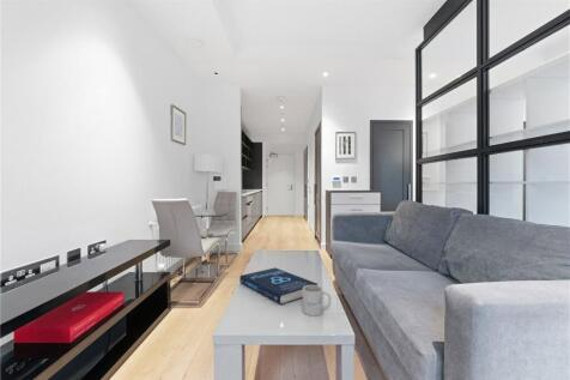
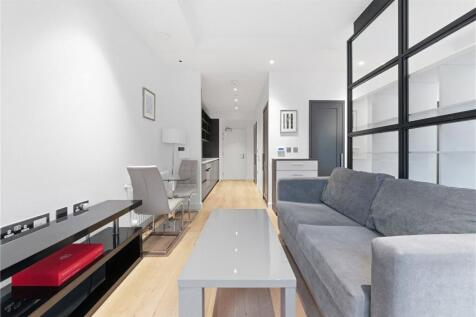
- book (277, 283)
- mug (316, 300)
